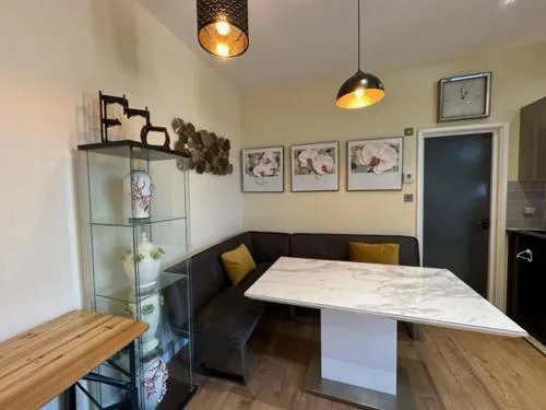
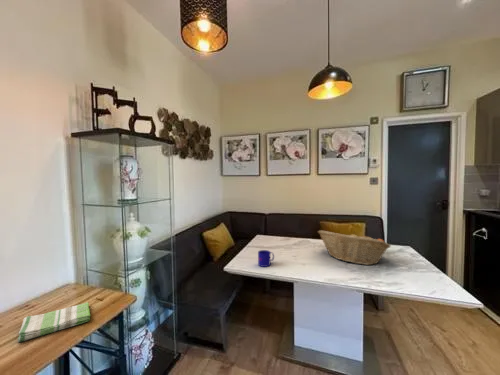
+ dish towel (57, 317)
+ fruit basket (351, 243)
+ mug (266, 257)
